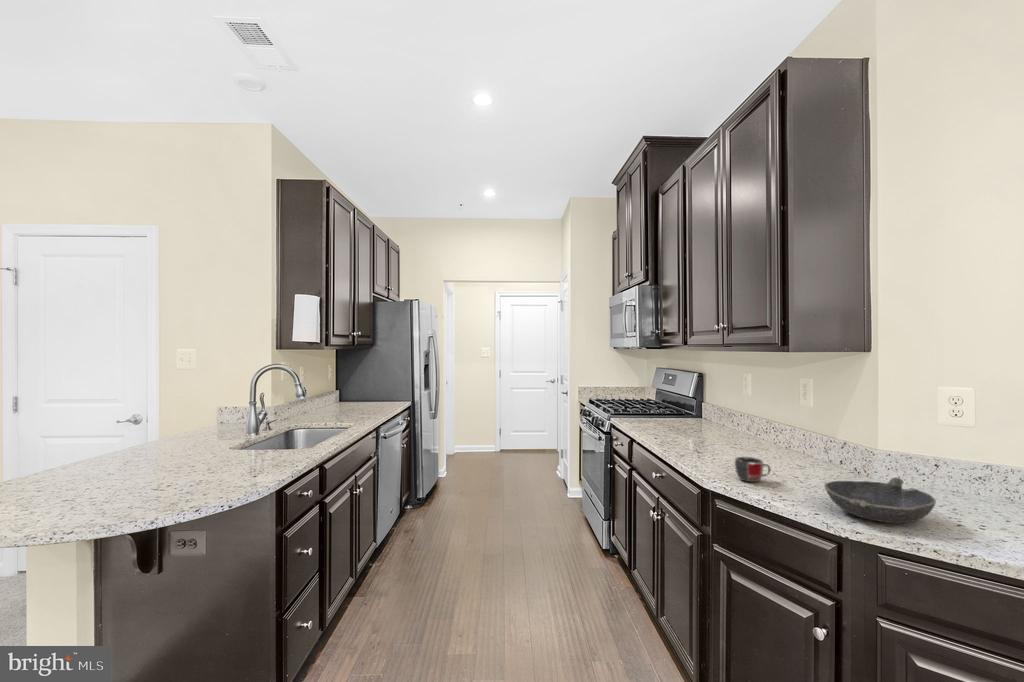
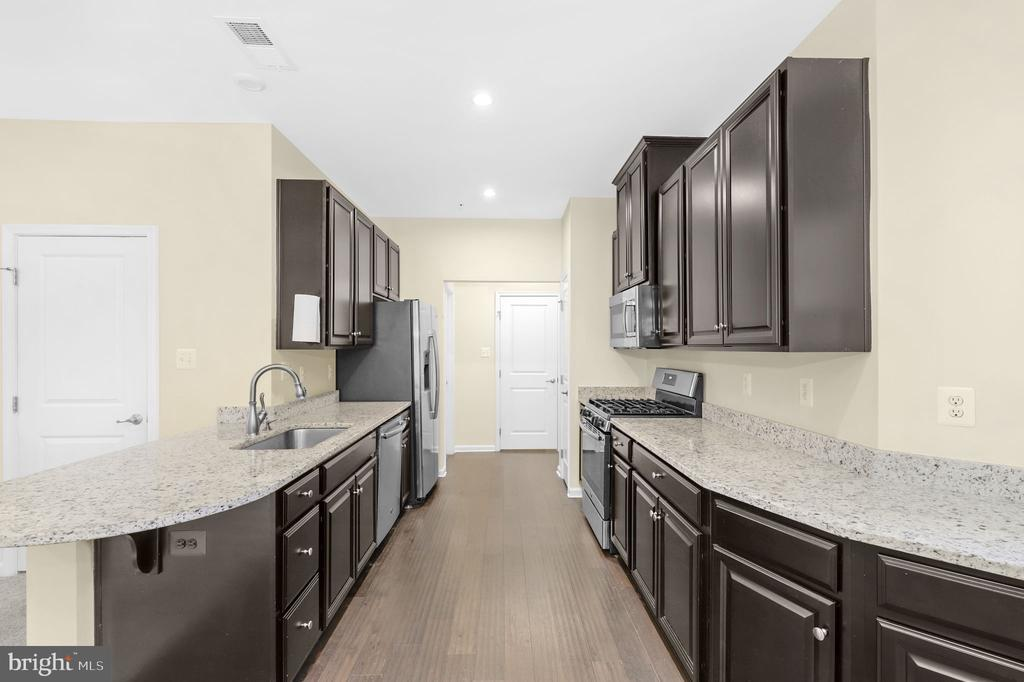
- bowl (878, 499)
- mug (753, 469)
